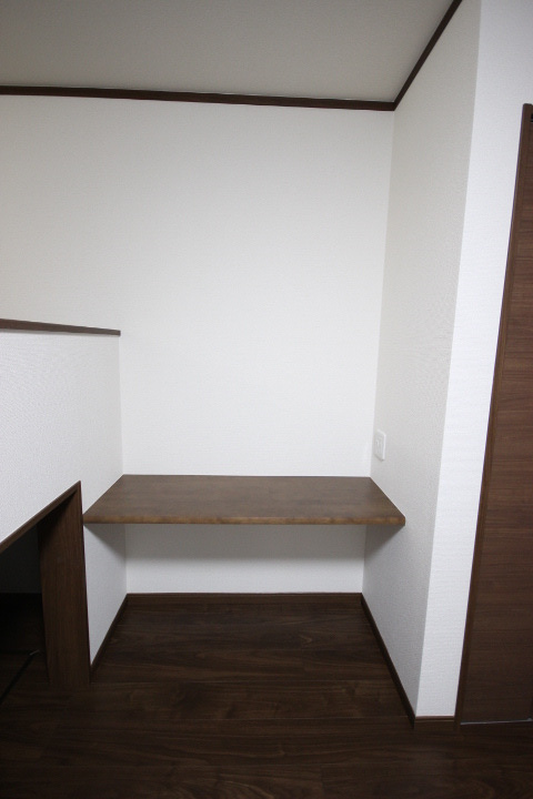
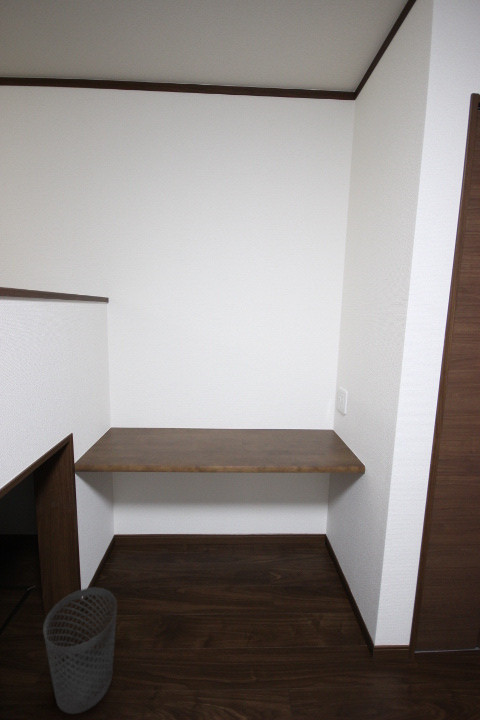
+ wastebasket (83, 649)
